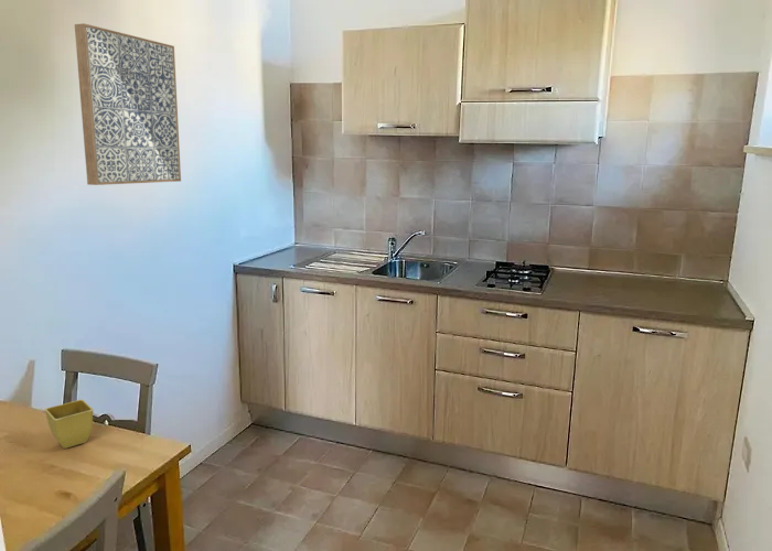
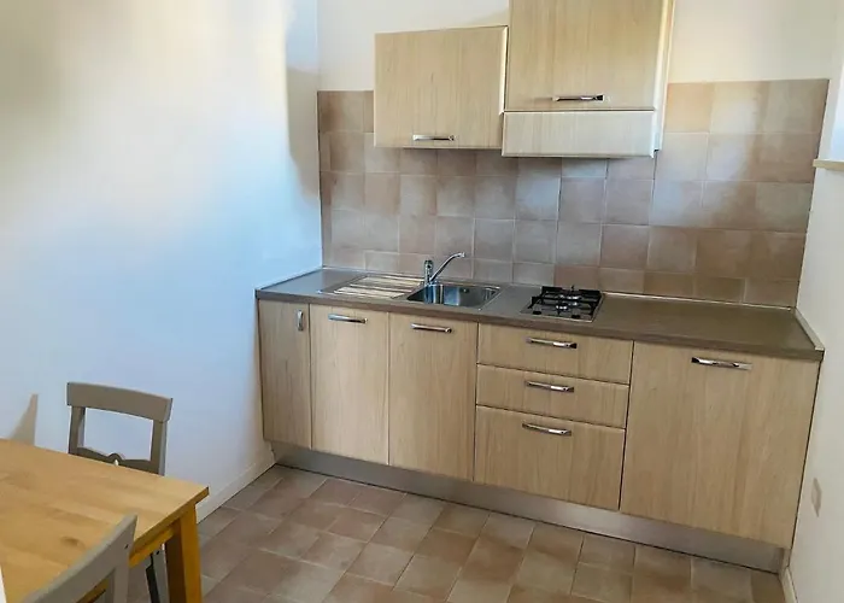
- wall art (133, 110)
- flower pot (69, 425)
